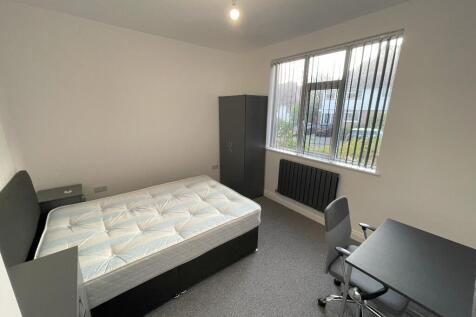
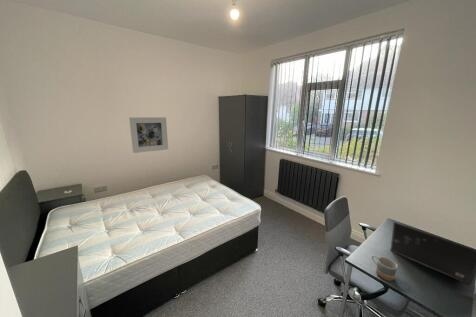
+ mug (382, 266)
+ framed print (150, 134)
+ laptop (432, 242)
